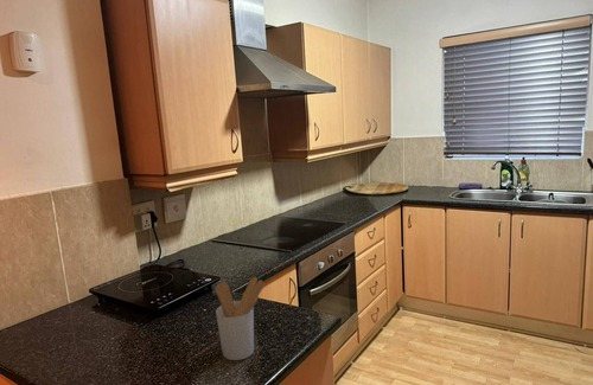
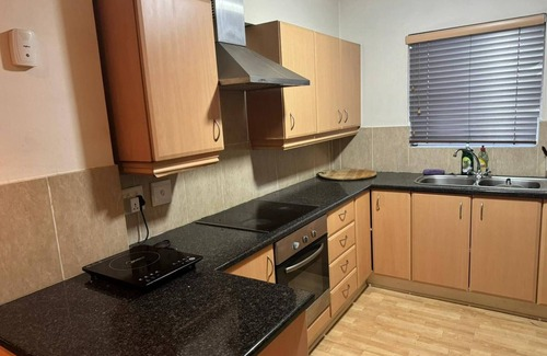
- utensil holder (243, 315)
